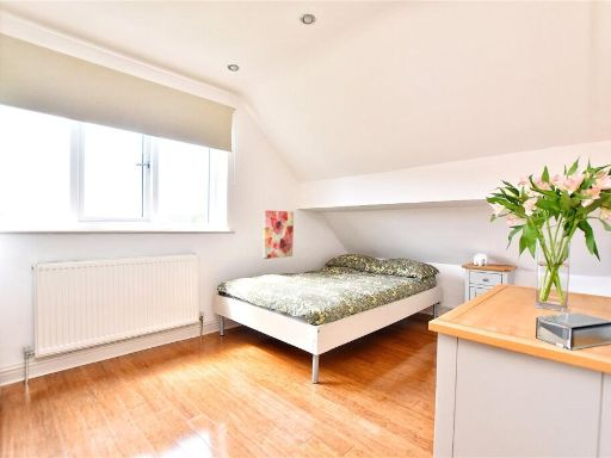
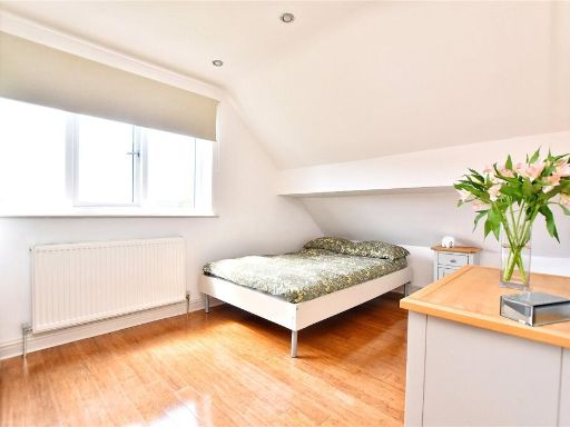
- wall art (278, 234)
